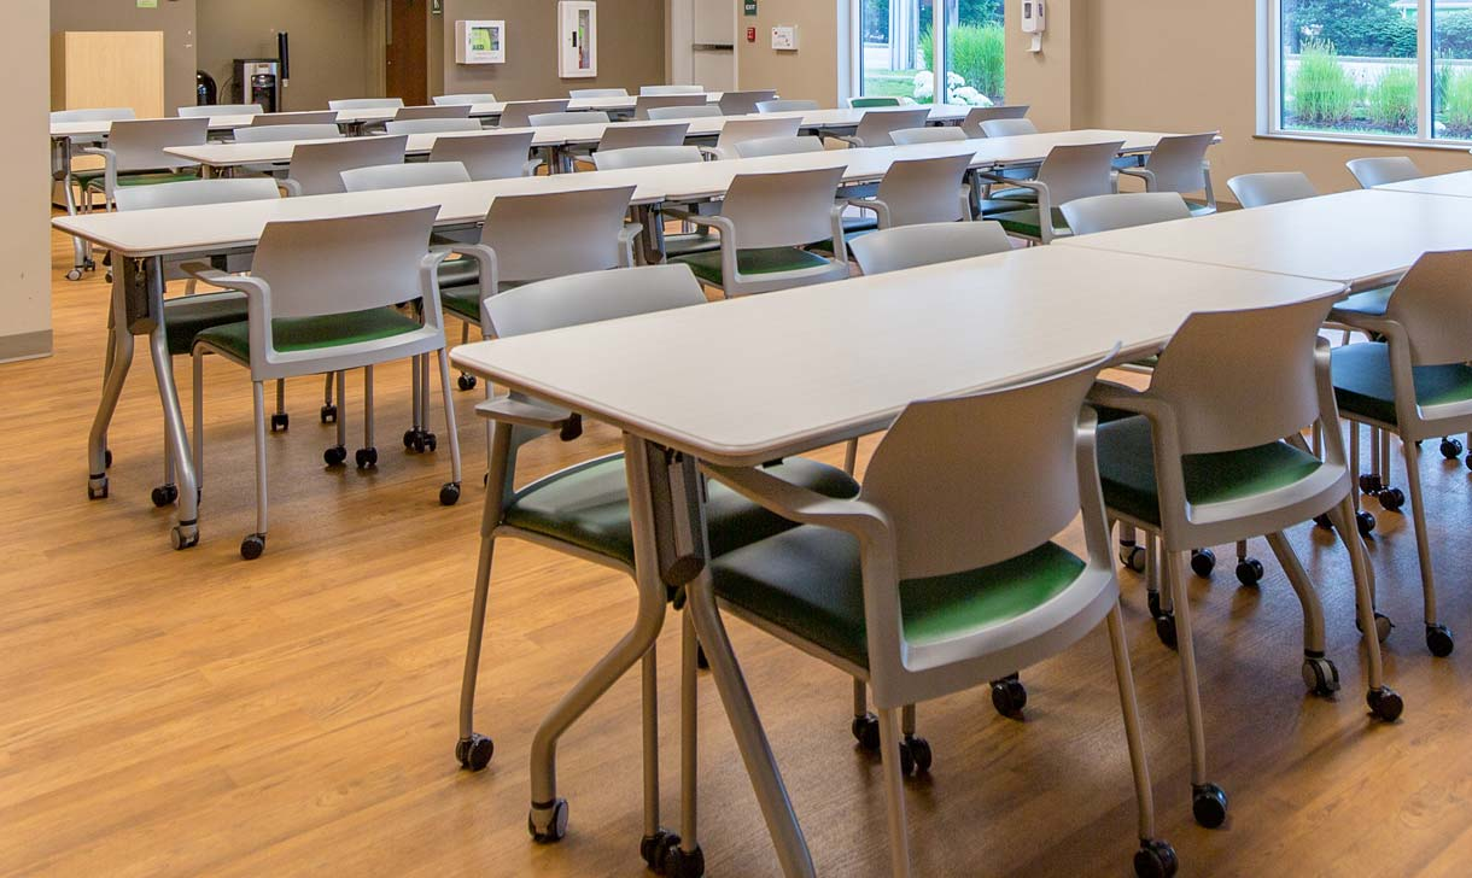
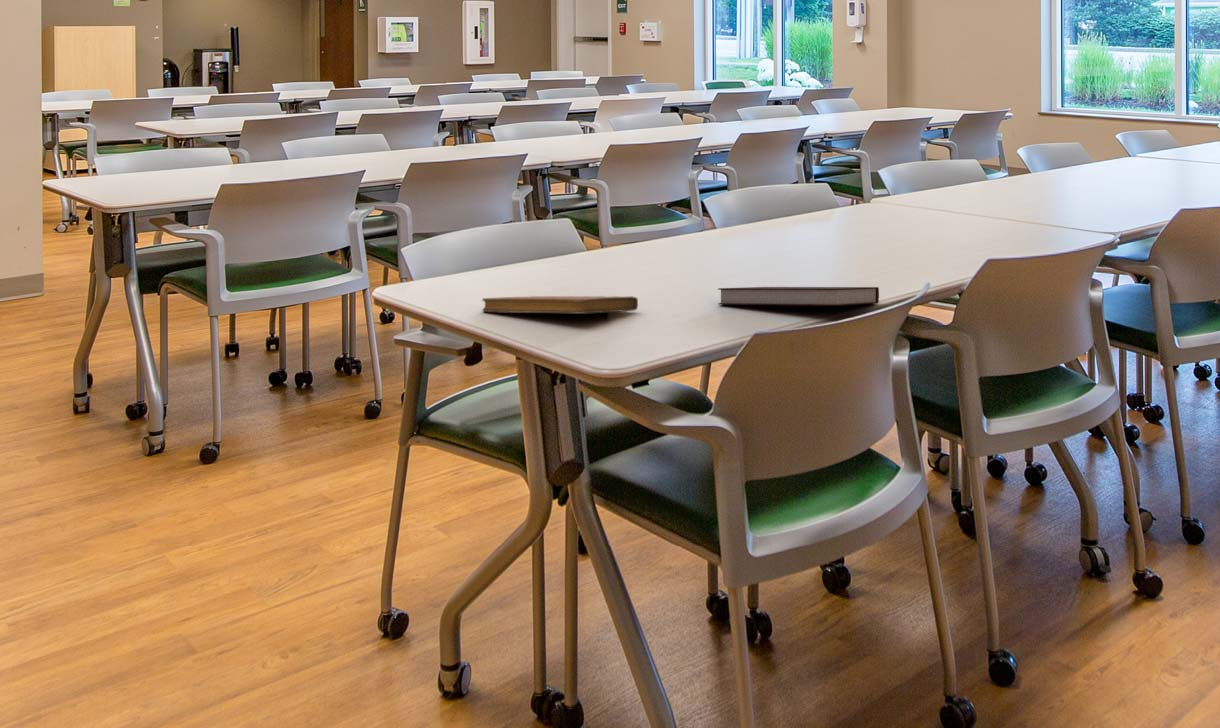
+ notebook (798, 295)
+ notebook (559, 304)
